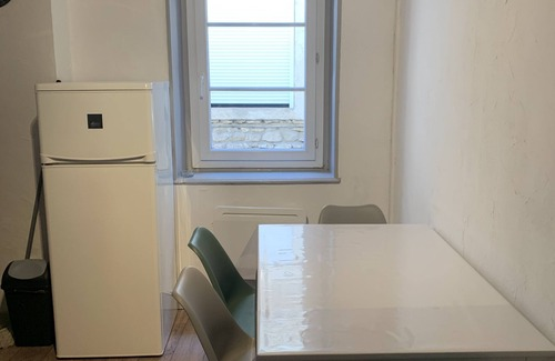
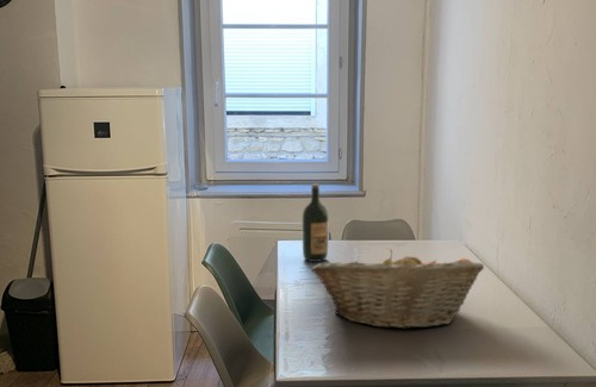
+ wine bottle (315, 221)
+ fruit basket (396, 280)
